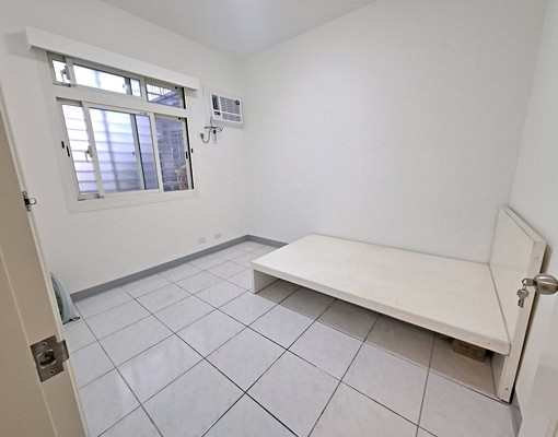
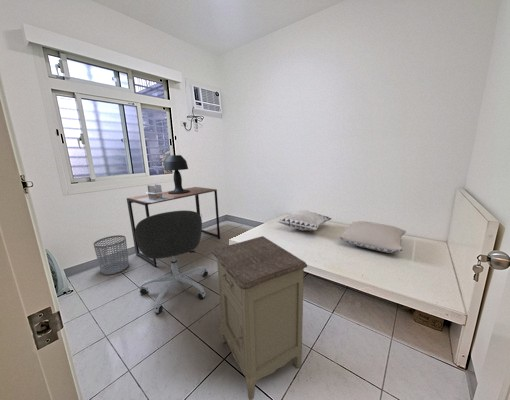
+ table lamp (177, 174)
+ office chair (172, 248)
+ waste bin (112, 254)
+ desk (197, 212)
+ letter holder (154, 191)
+ pillow (373, 234)
+ nightstand (252, 308)
+ decorative pillow (304, 220)
